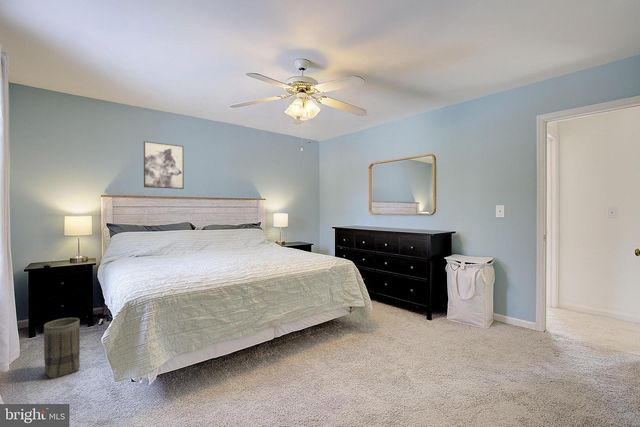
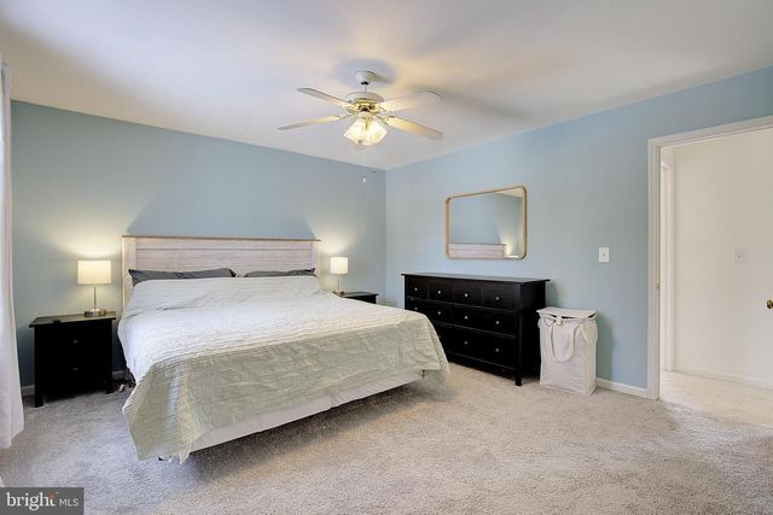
- wall art (164, 165)
- basket (62, 346)
